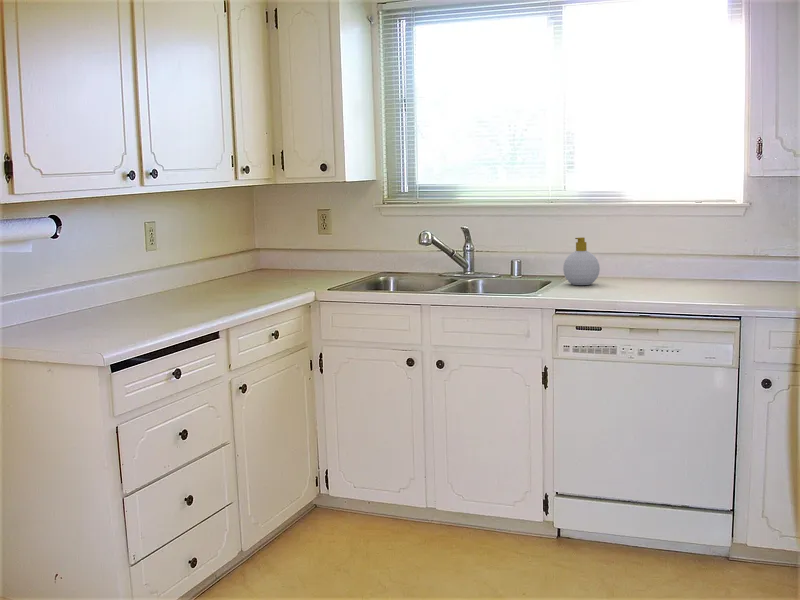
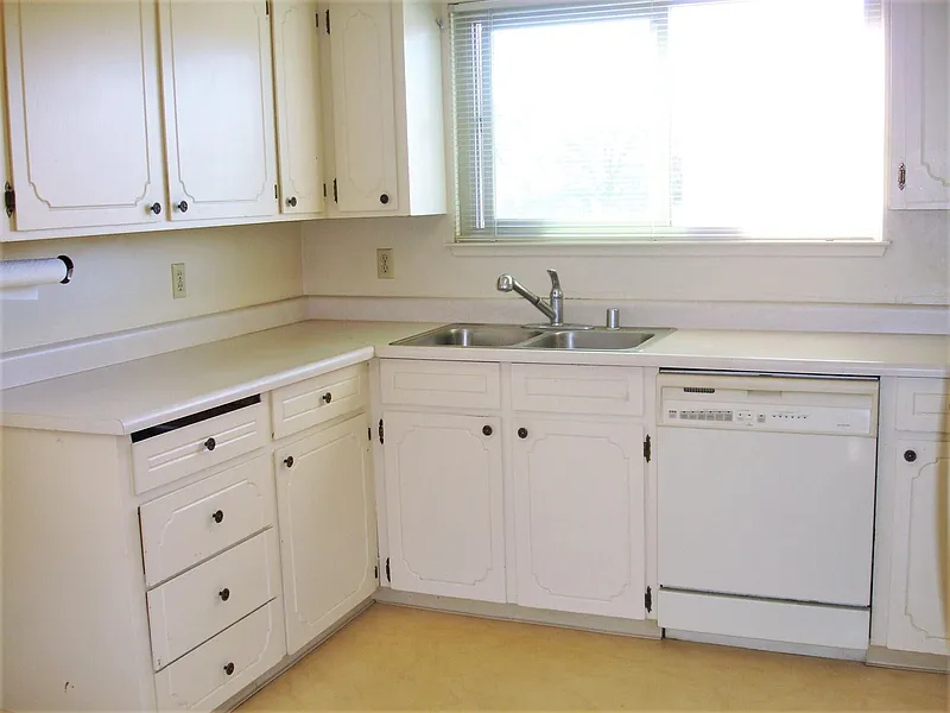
- soap bottle (581, 261)
